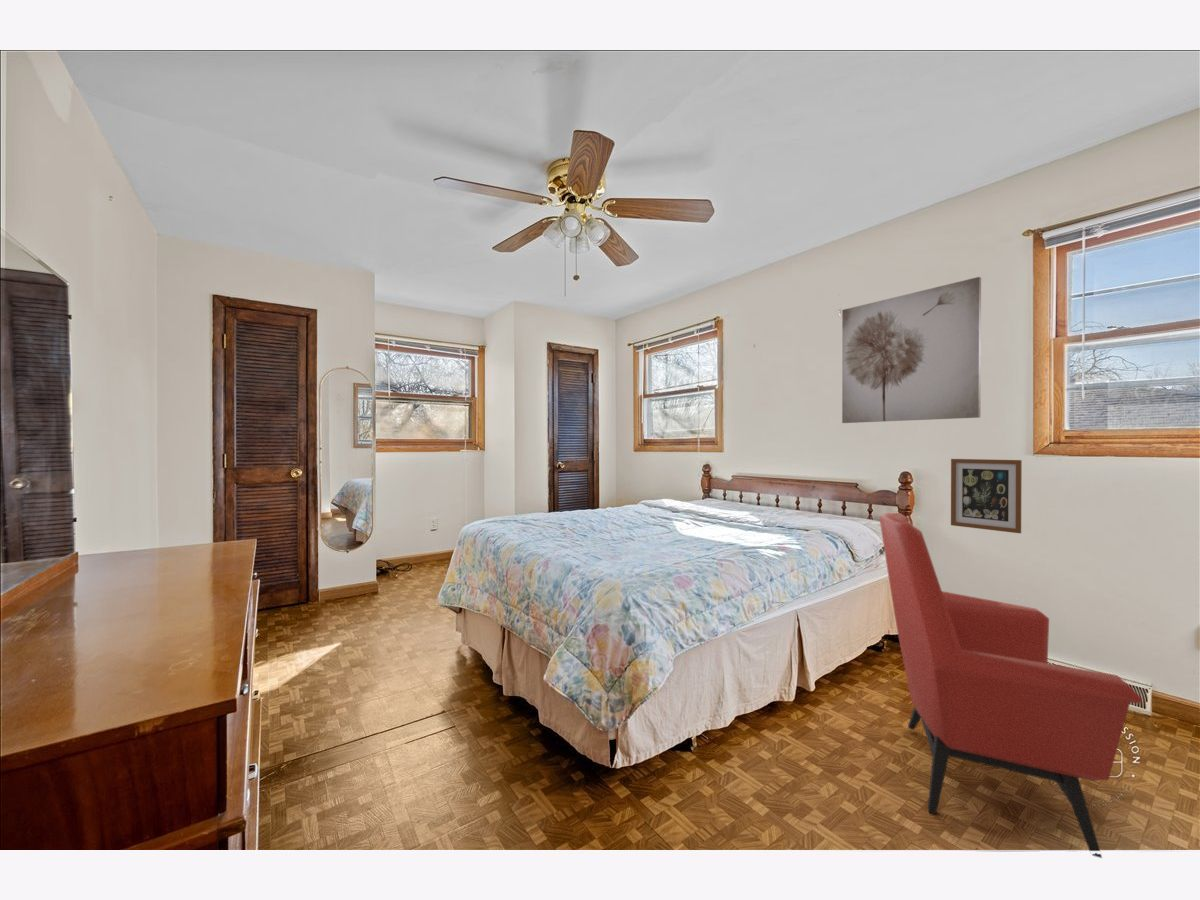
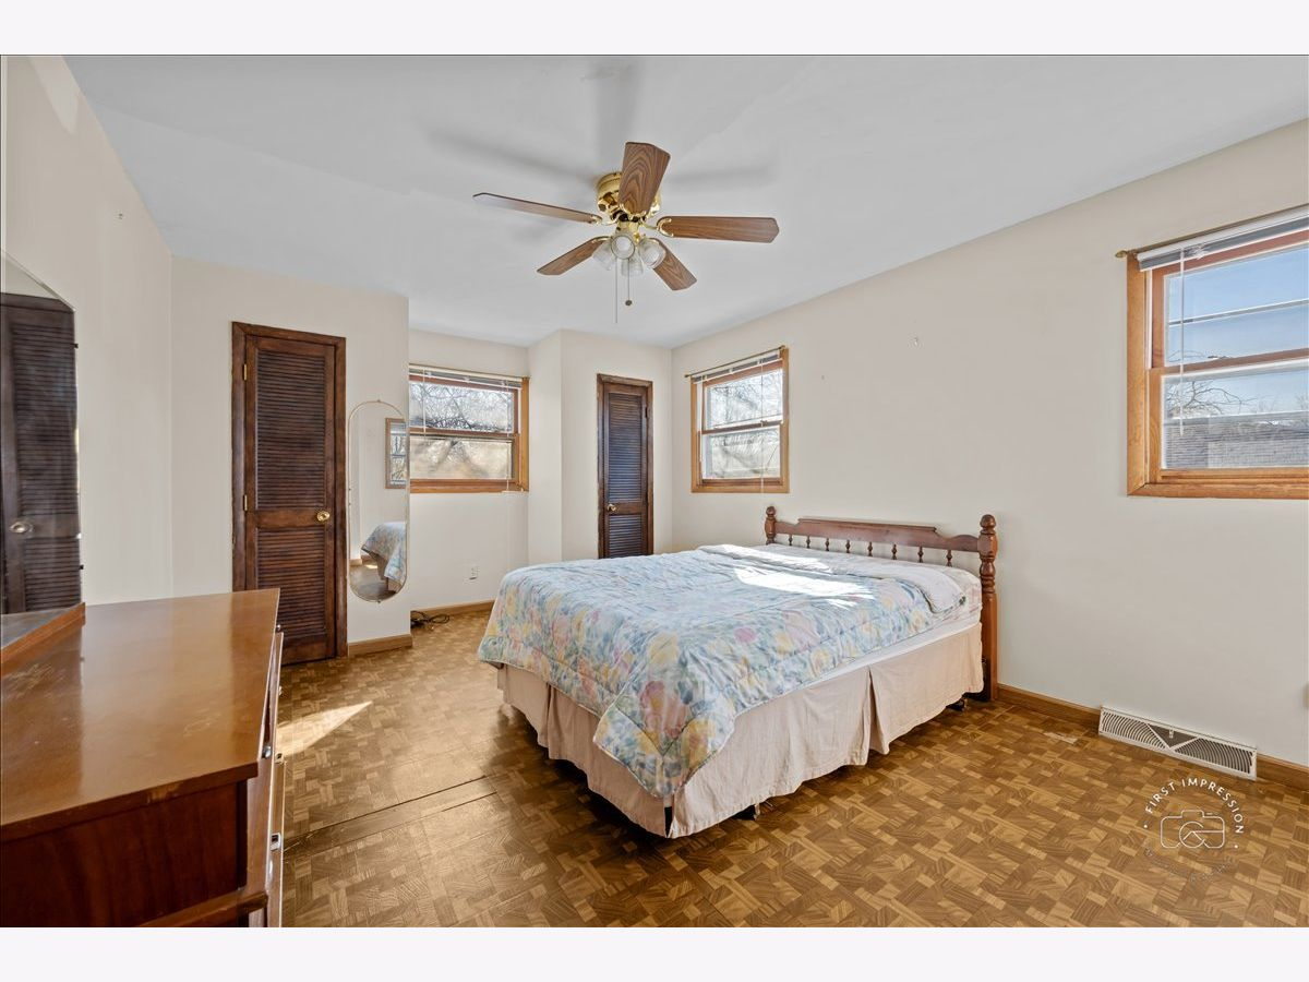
- wall art (984, 494)
- wall art (904, 358)
- armchair (998, 653)
